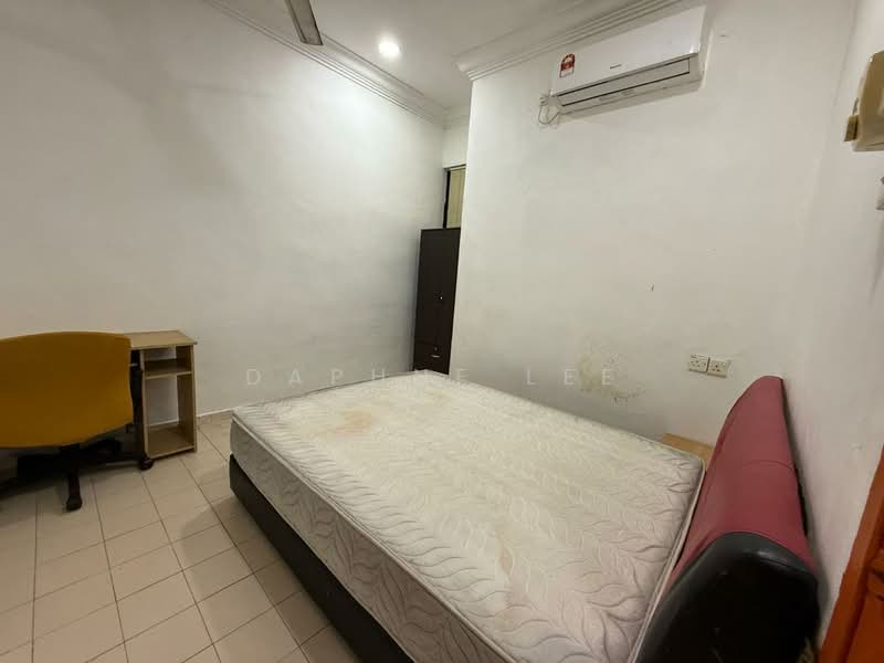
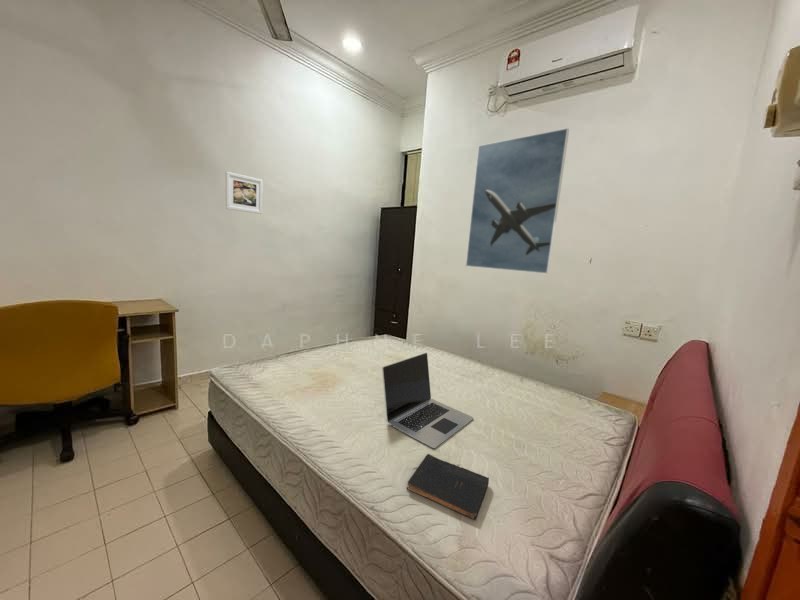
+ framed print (244, 193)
+ laptop (429, 393)
+ book (448, 482)
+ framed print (511, 205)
